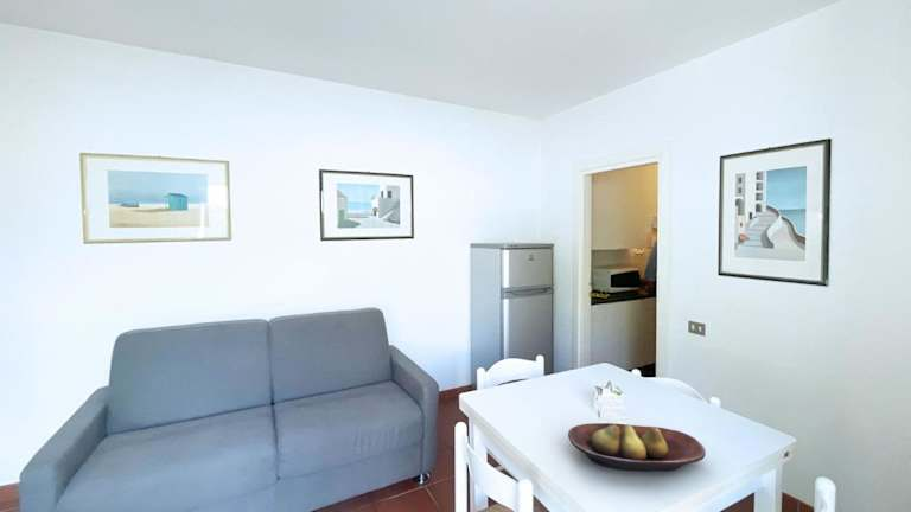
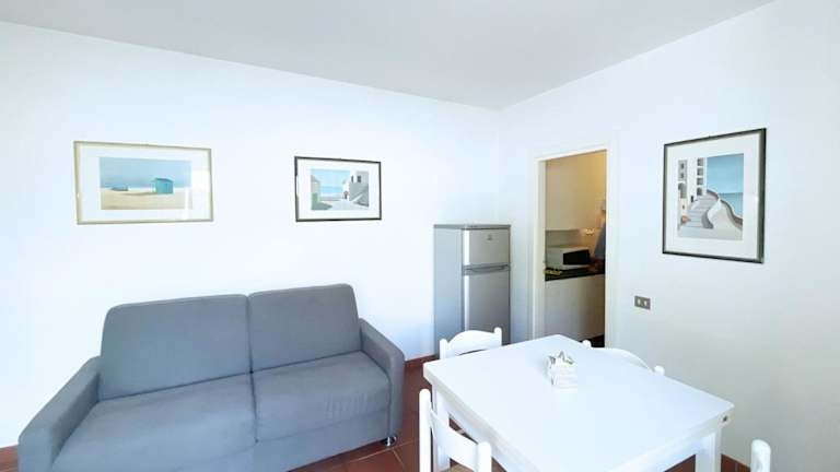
- fruit bowl (633, 442)
